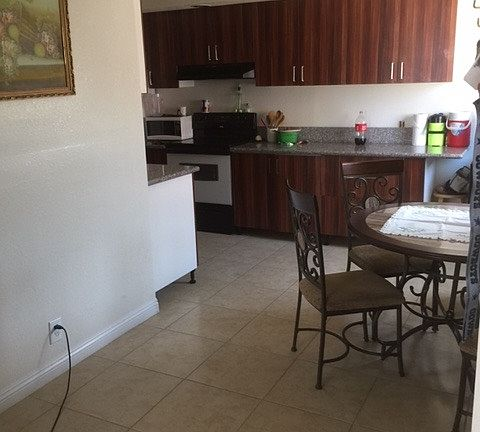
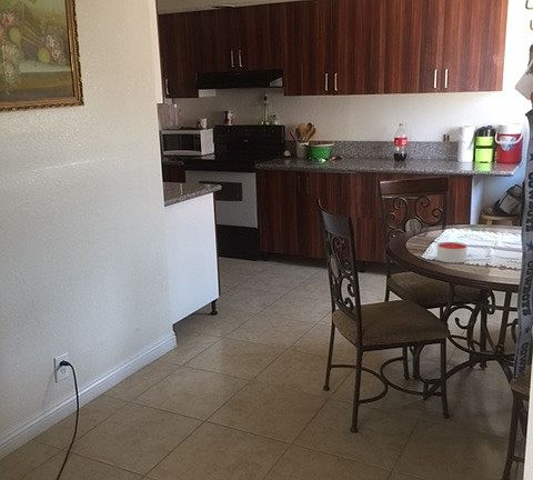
+ candle (451, 251)
